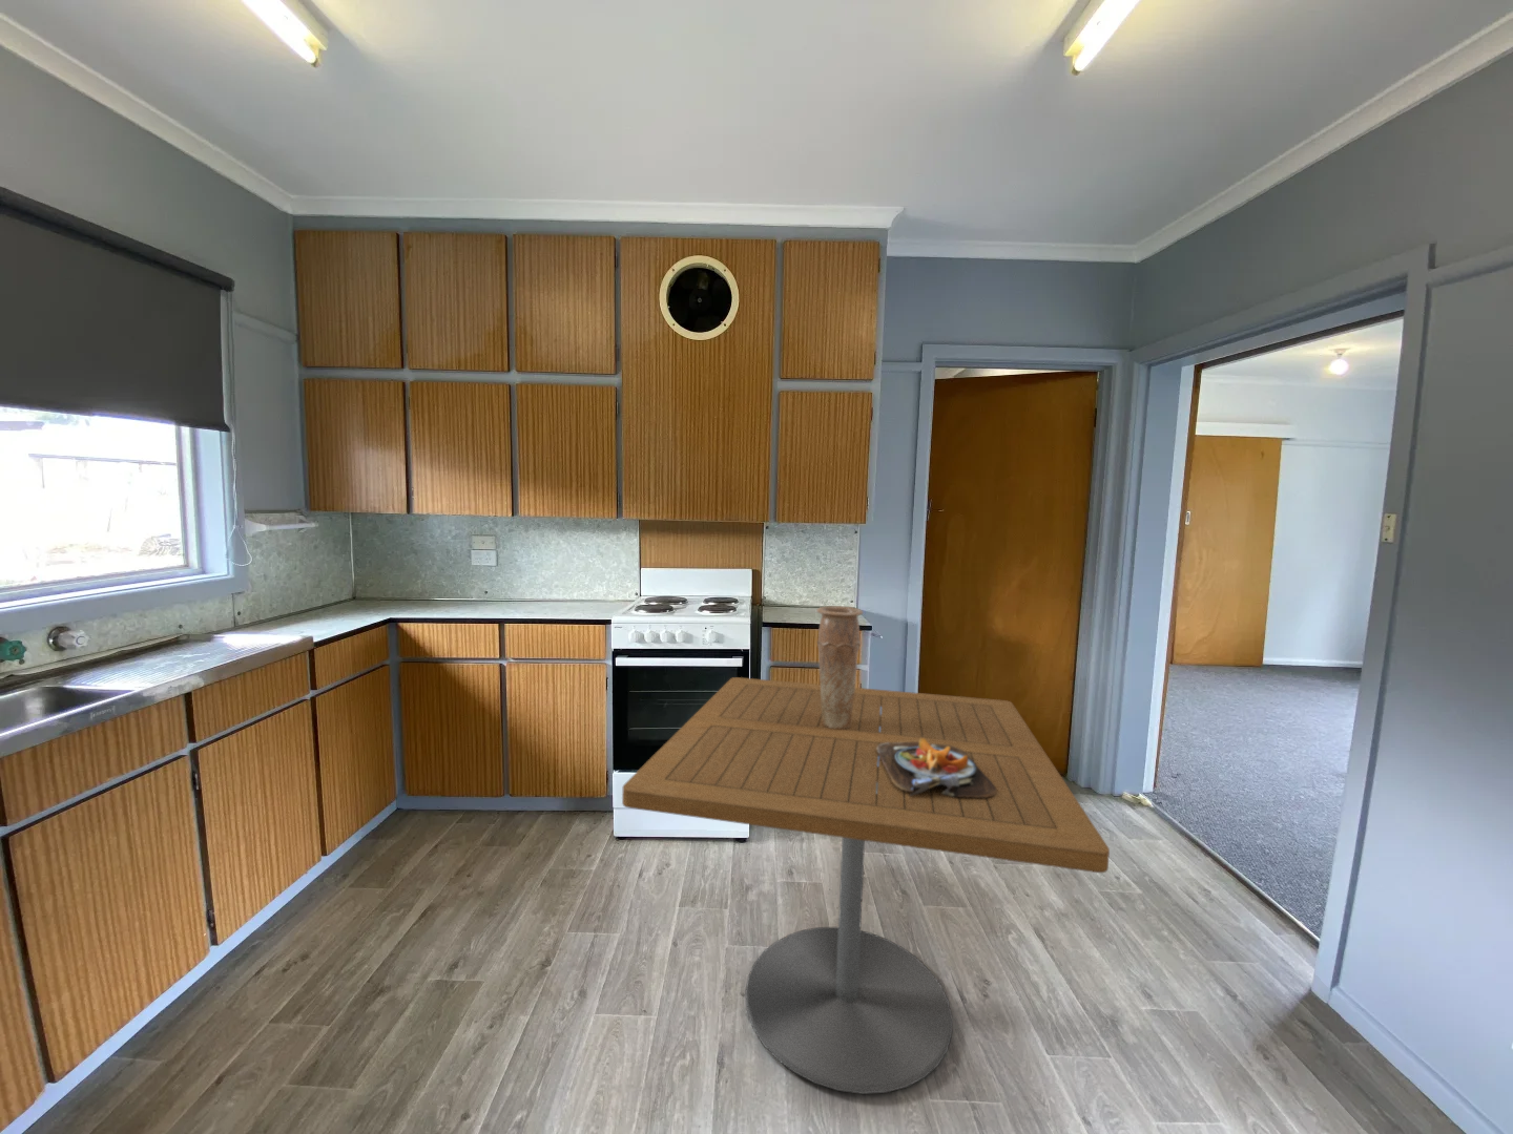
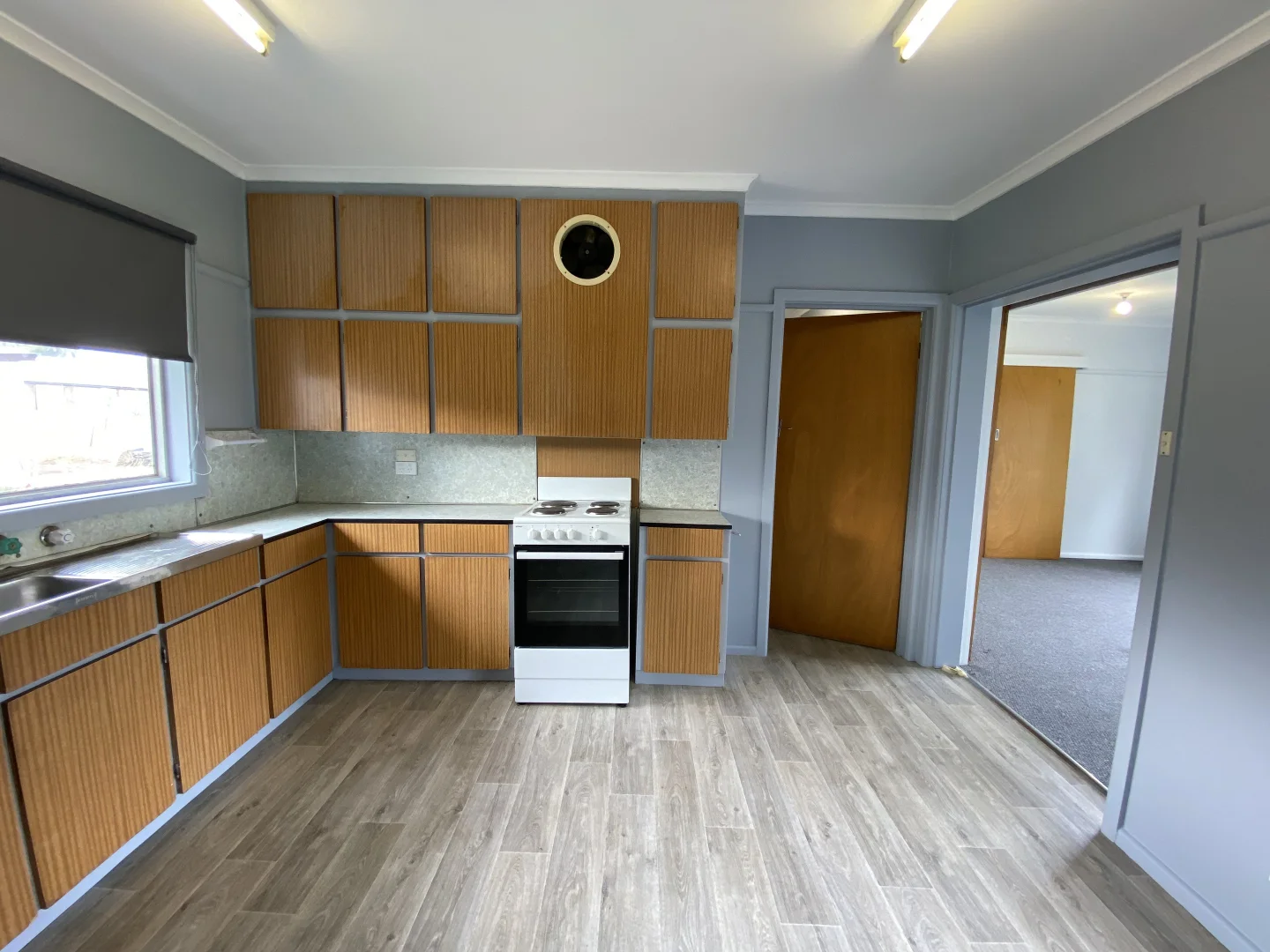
- food plate (932, 756)
- dining table (851, 870)
- vase (838, 667)
